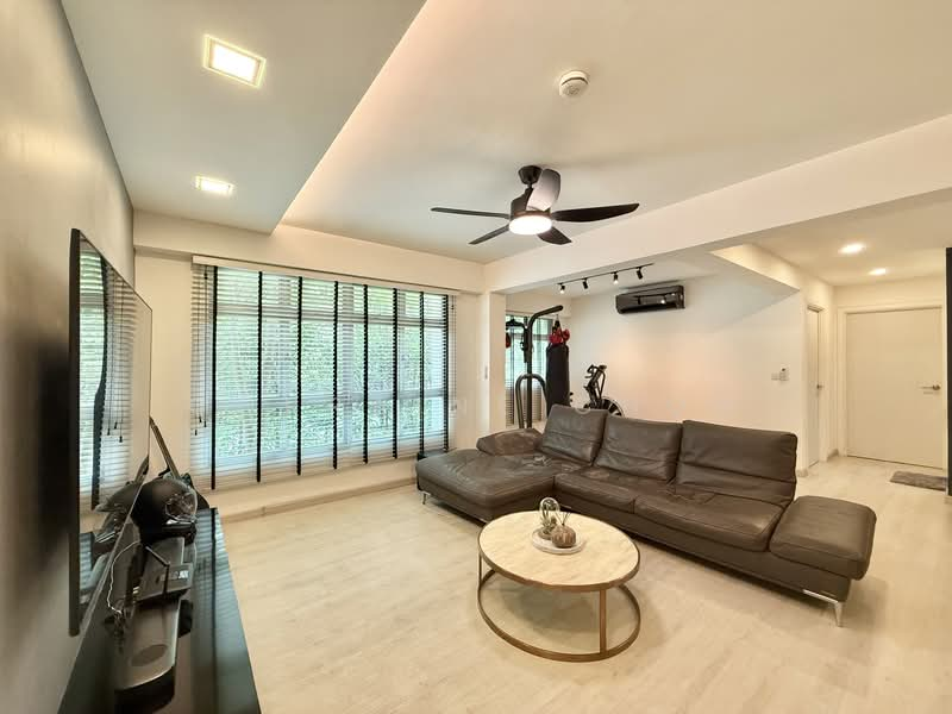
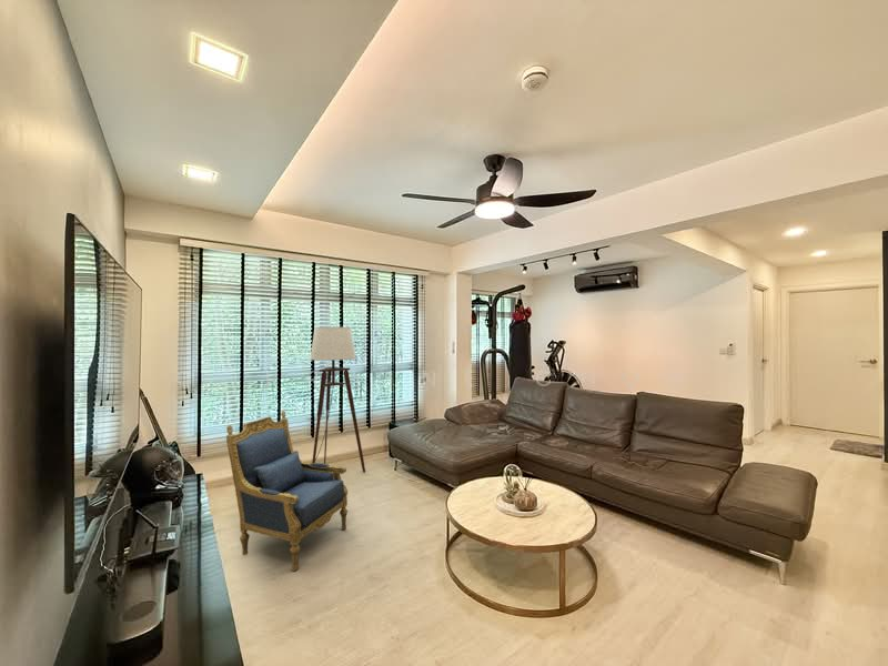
+ floor lamp (322, 400)
+ armchair (290, 473)
